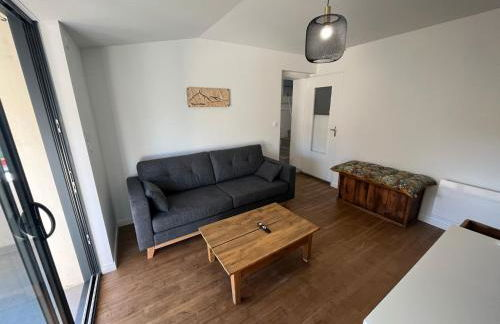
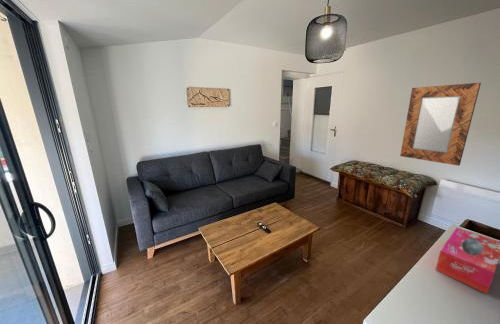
+ tissue box (469, 256)
+ home mirror (434, 124)
